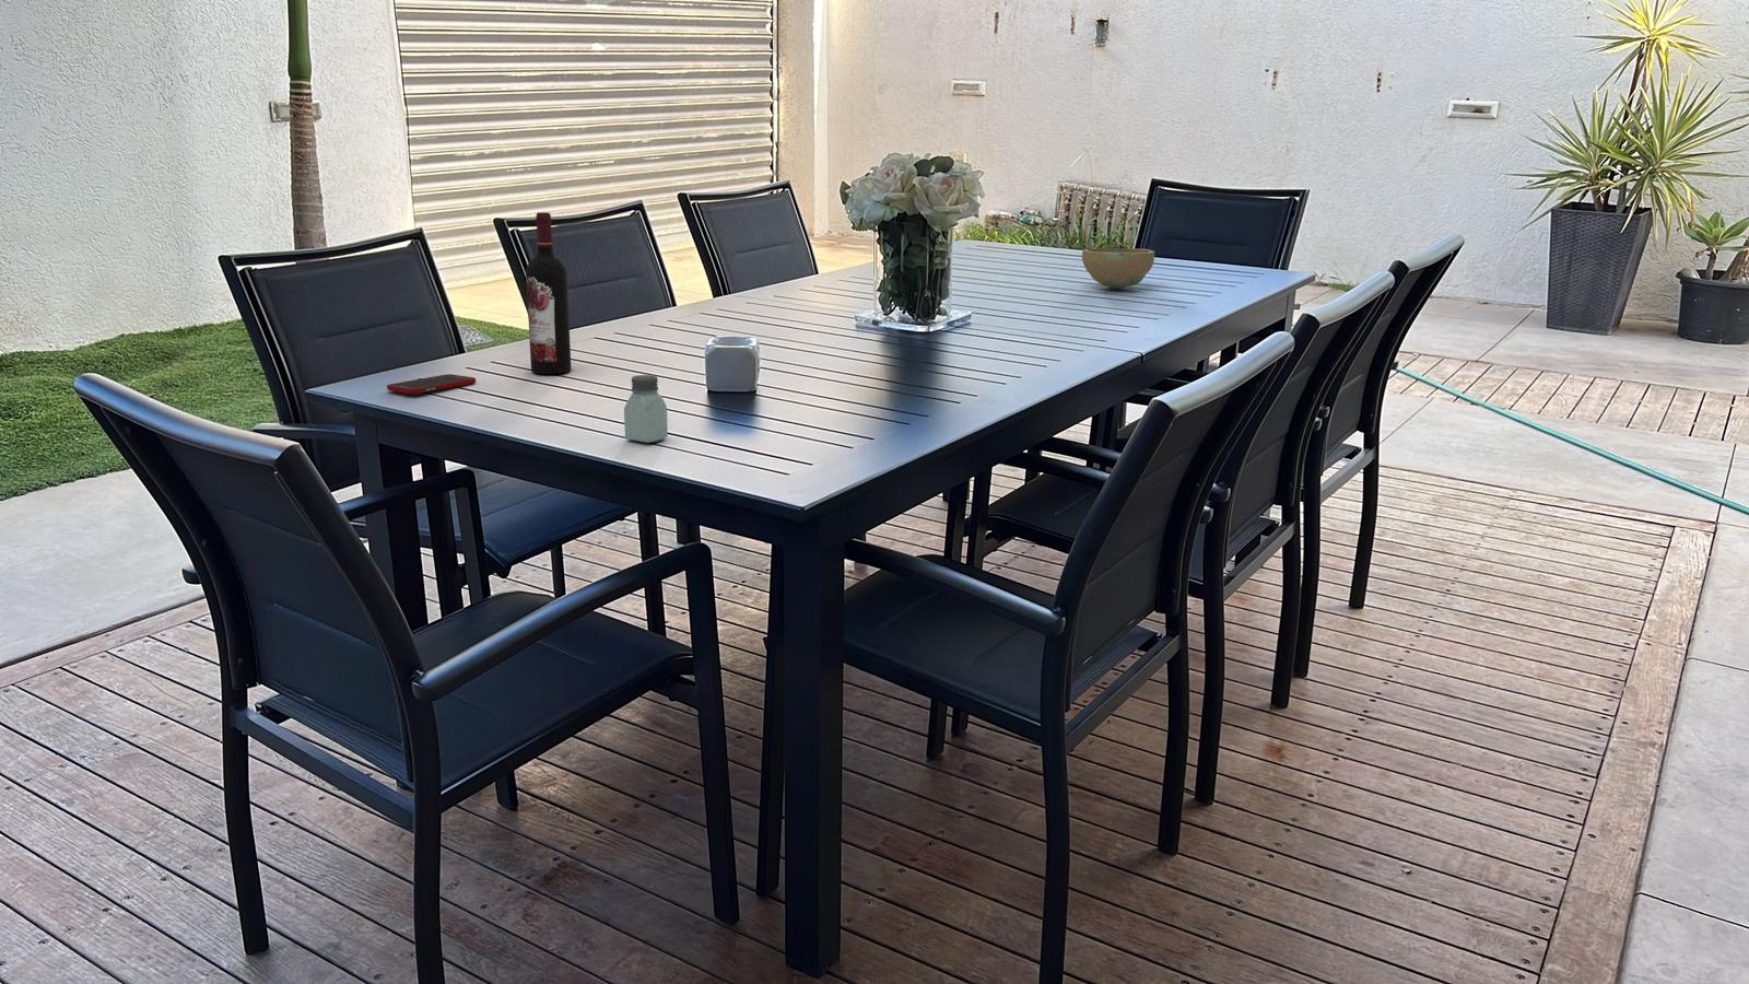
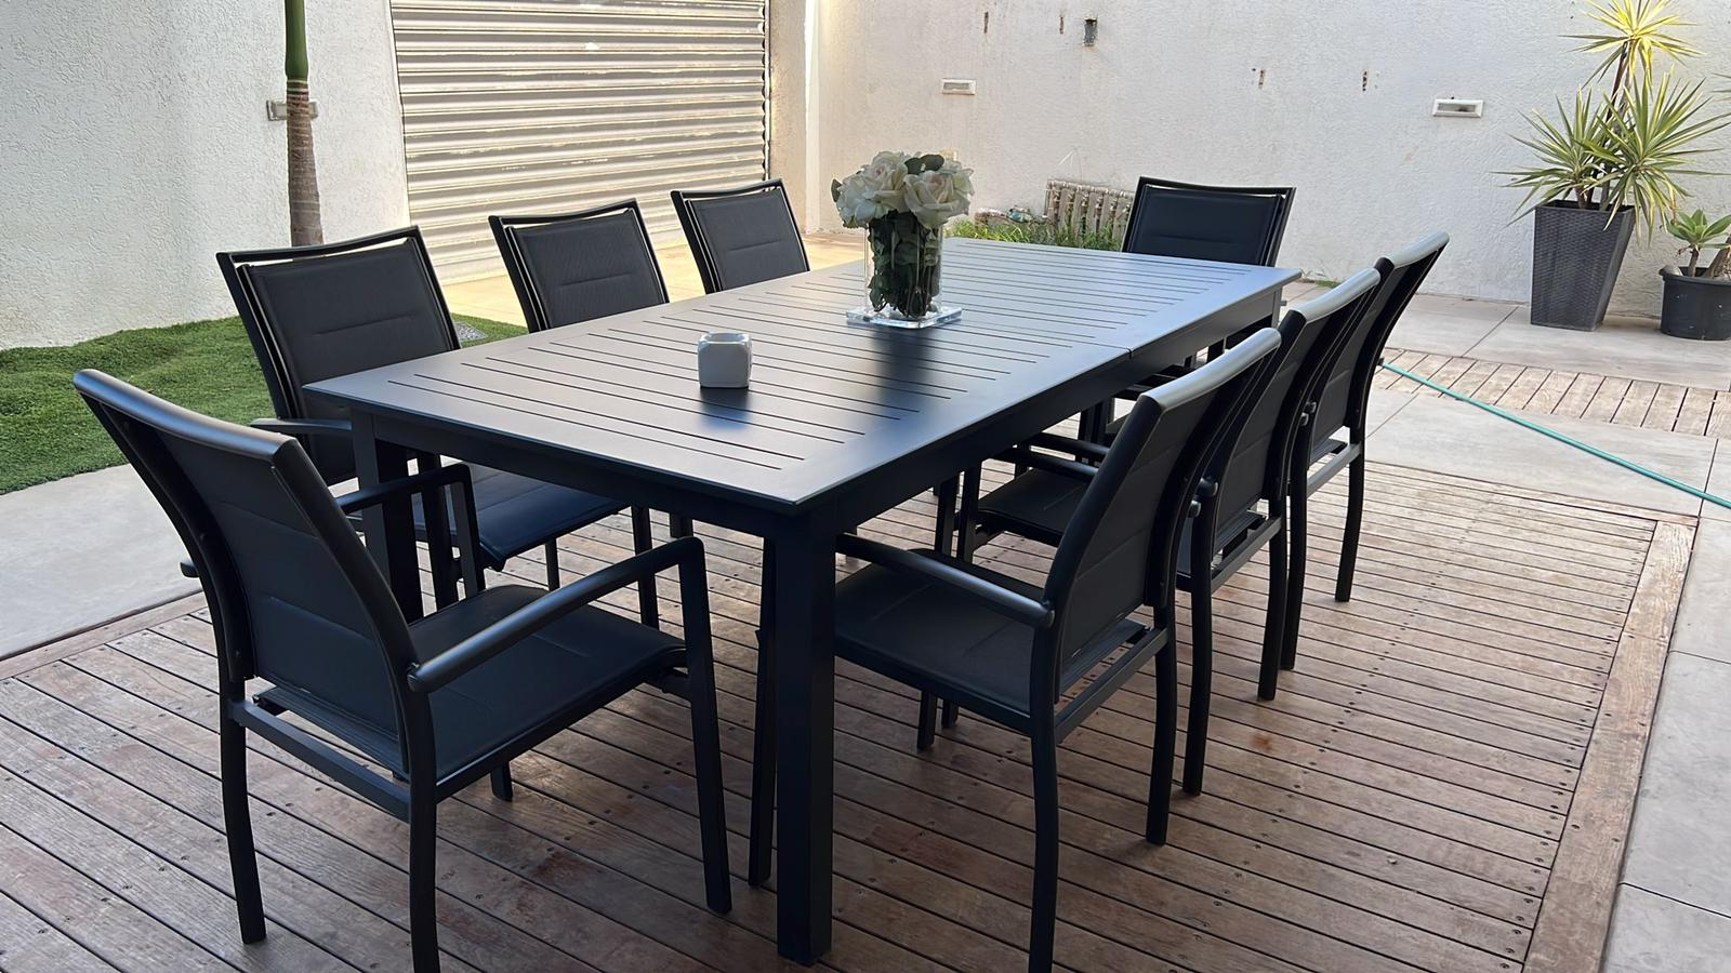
- bowl (1117, 269)
- wine bottle (547, 292)
- saltshaker (645, 407)
- cell phone (431, 383)
